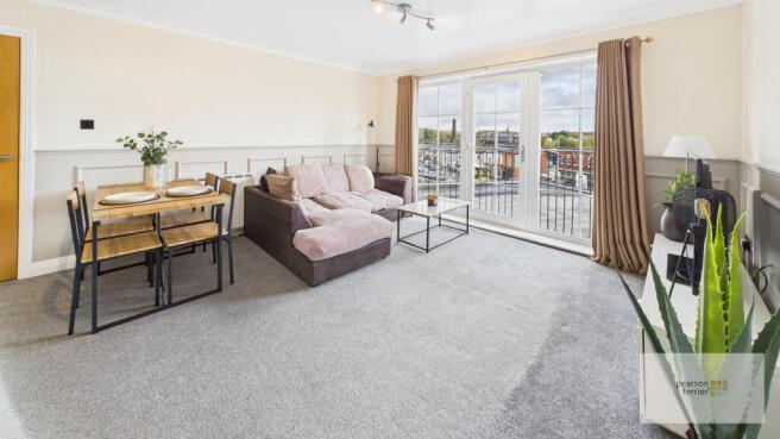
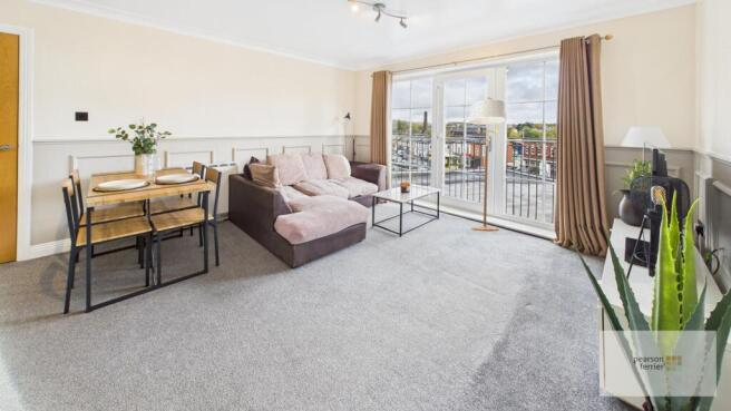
+ floor lamp (486, 164)
